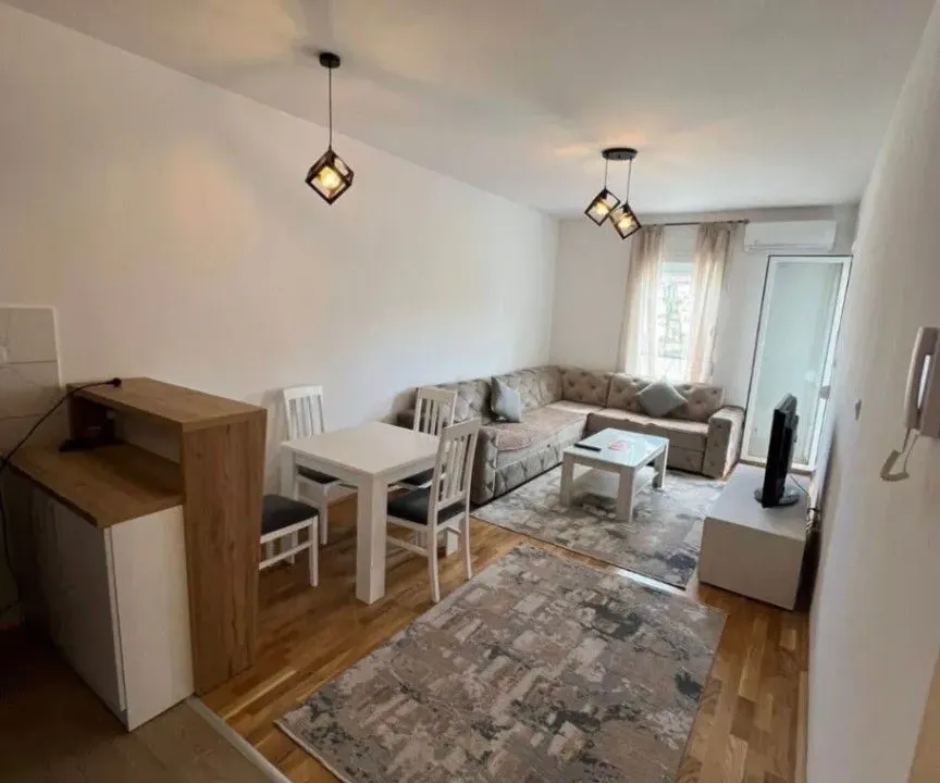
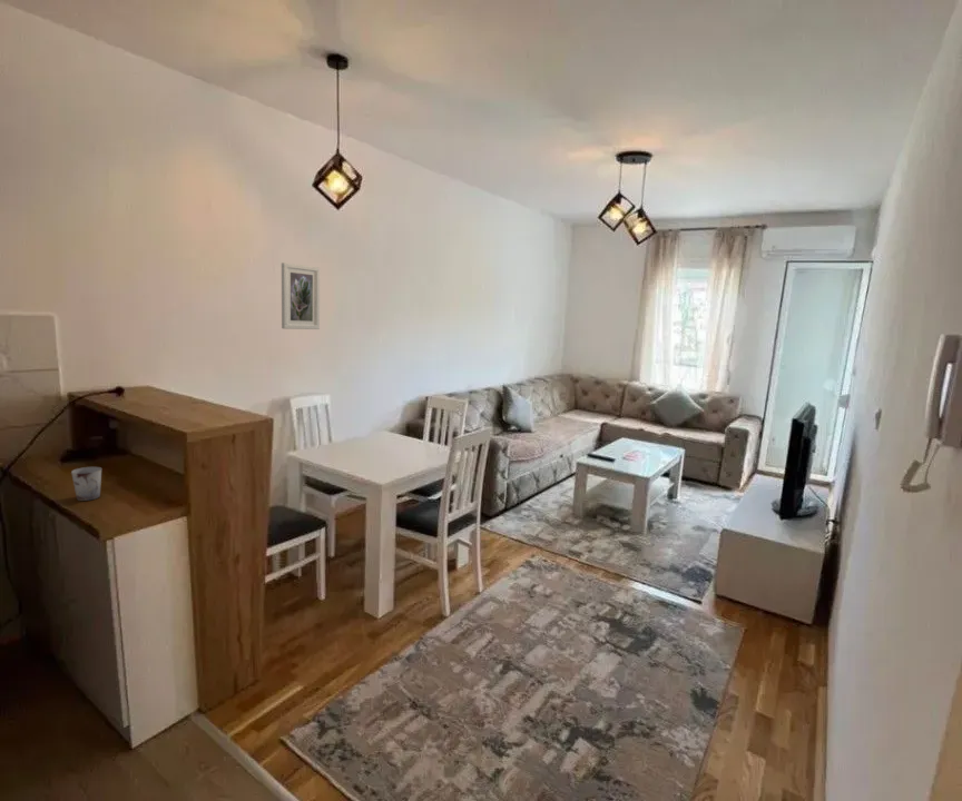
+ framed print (301, 297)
+ cup (89, 484)
